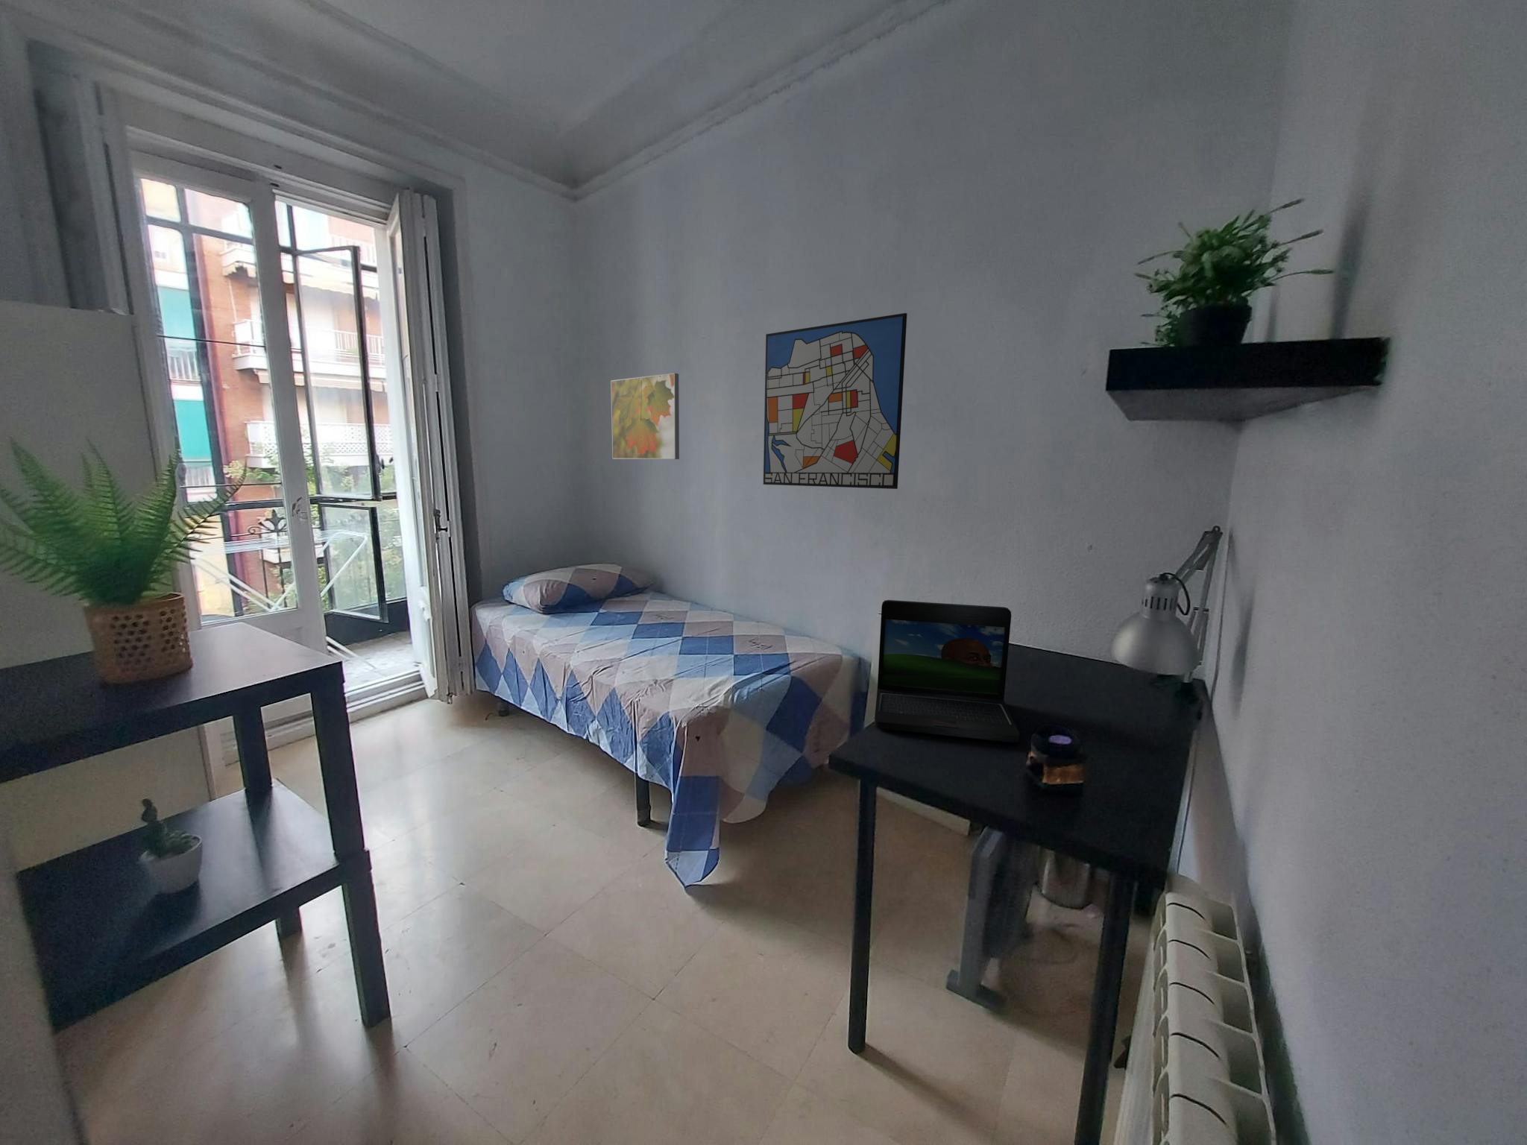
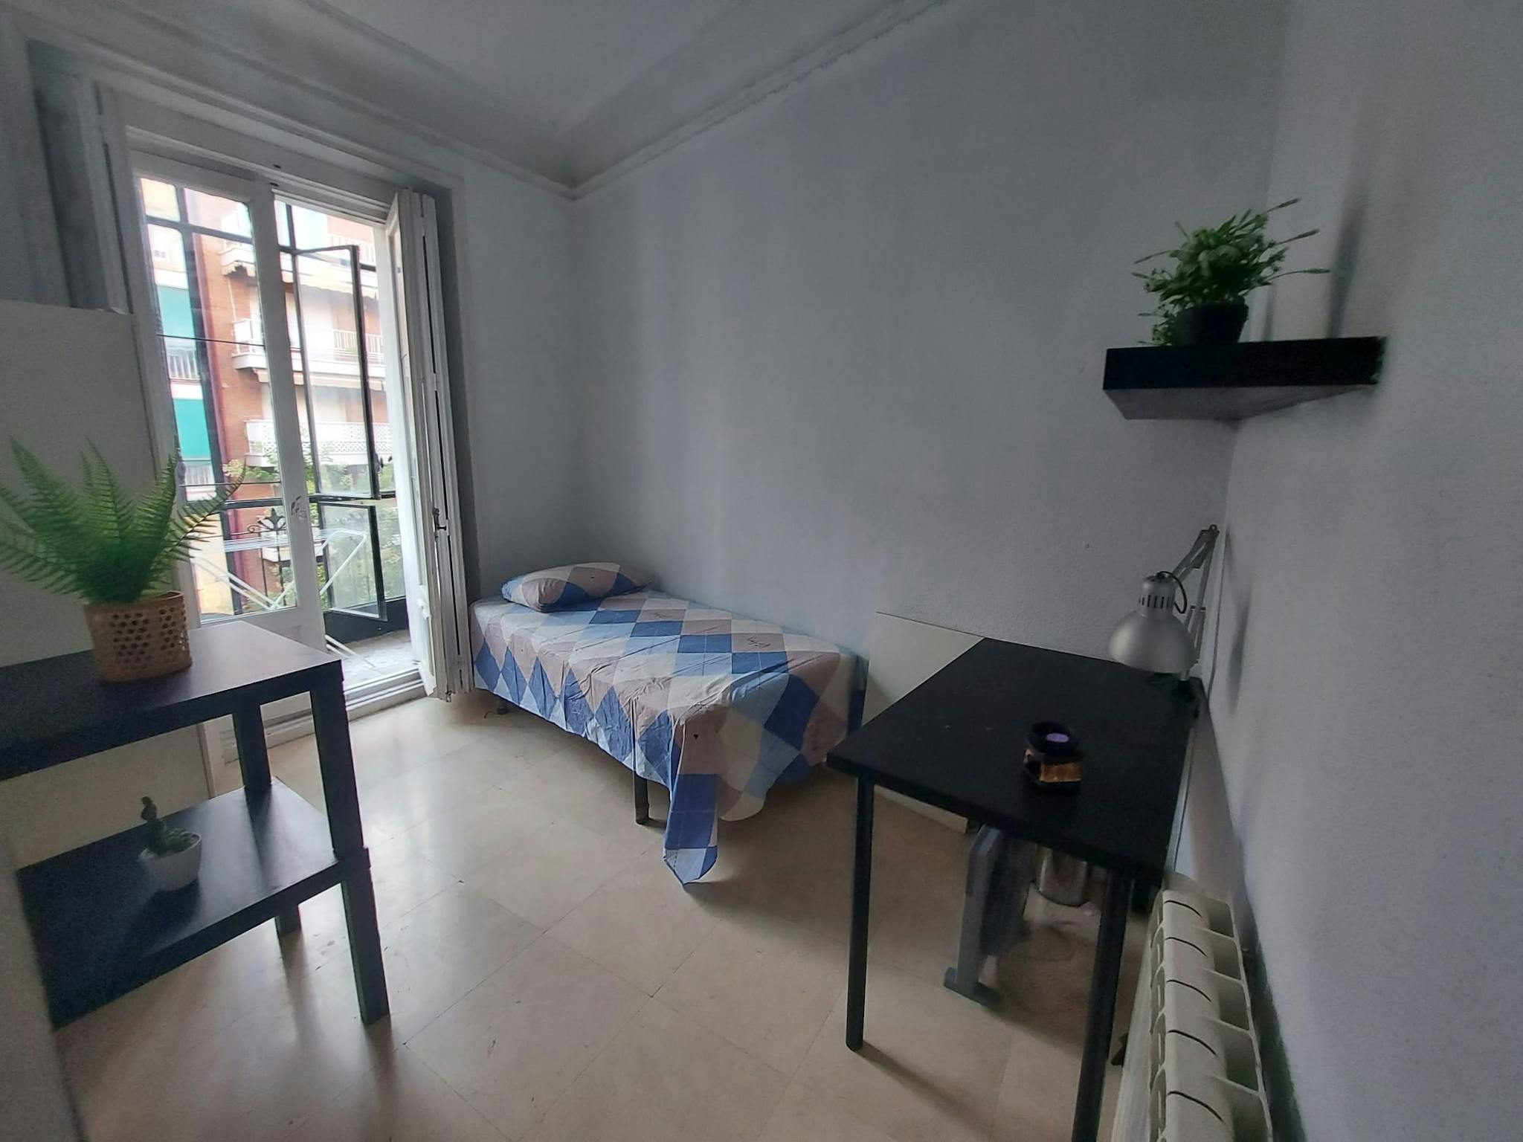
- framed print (643, 419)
- wall art (827, 407)
- laptop (945, 664)
